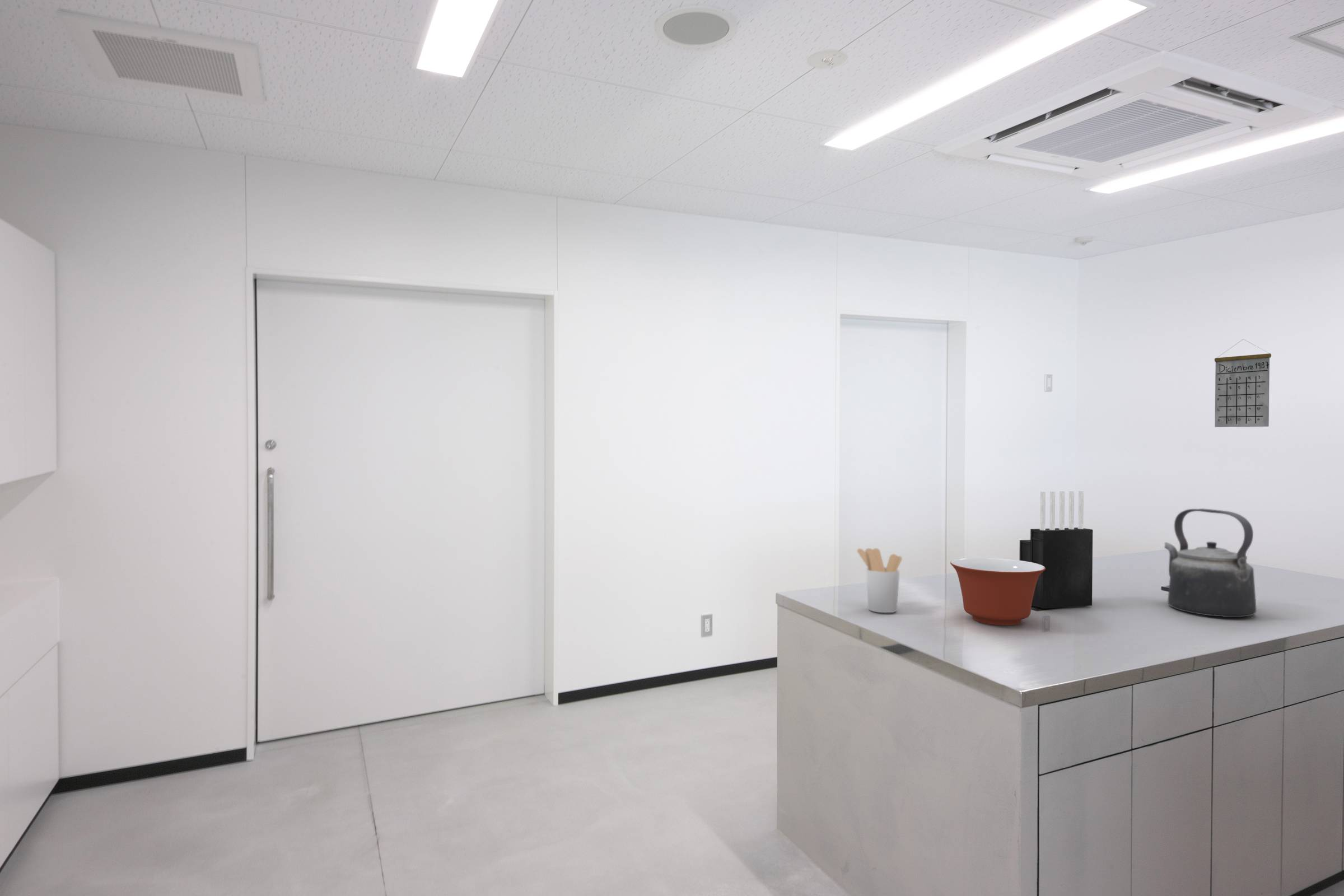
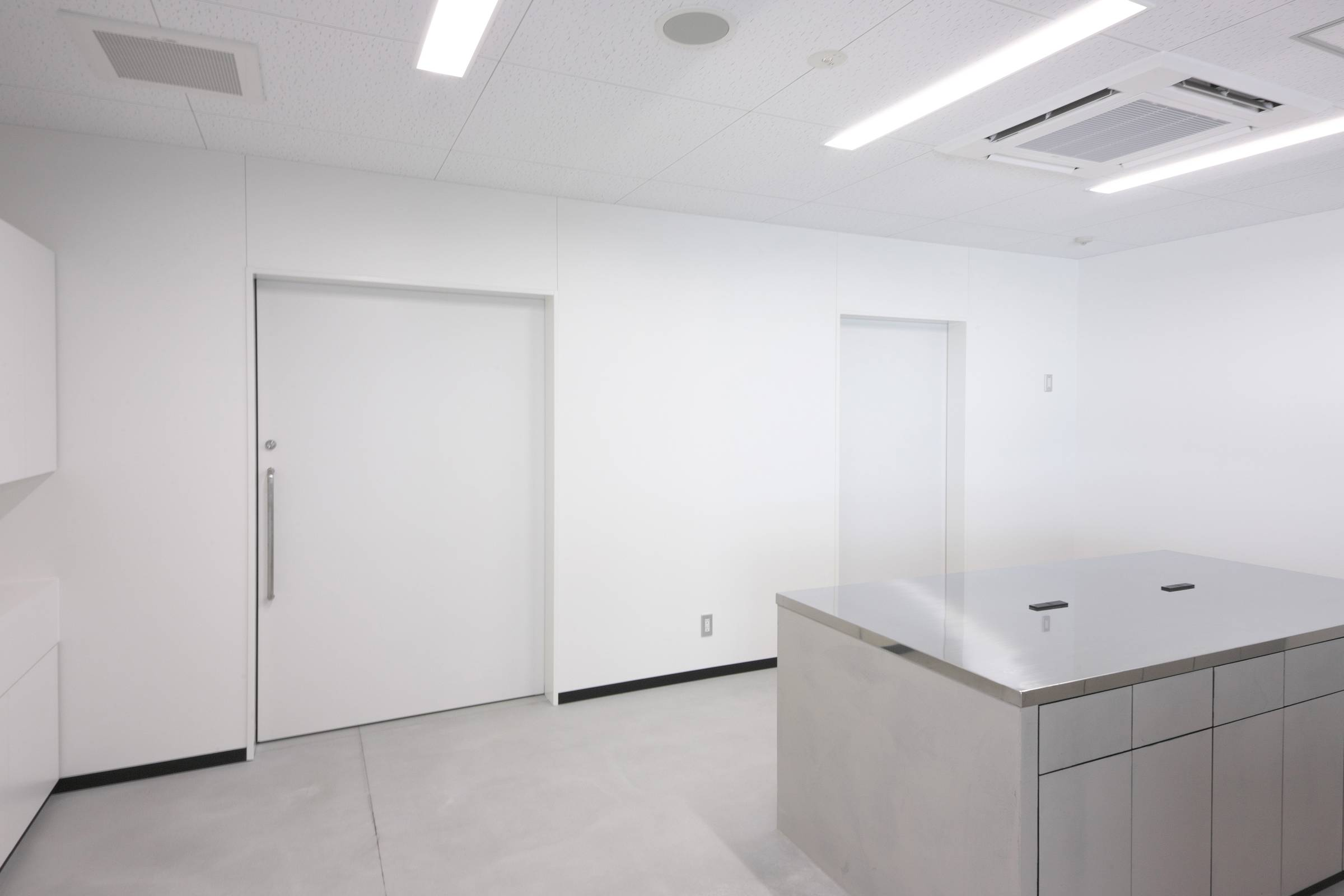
- knife block (1053, 547)
- calendar (1242, 382)
- utensil holder (878, 578)
- kettle (1205, 558)
- mixing bowl (996, 592)
